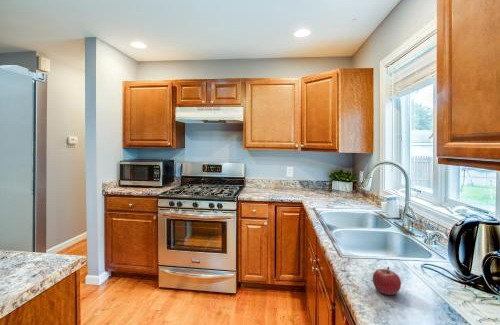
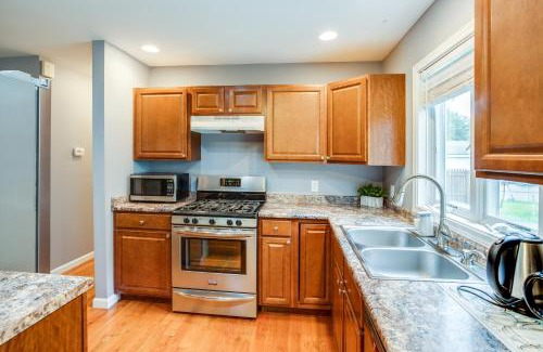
- fruit (386, 279)
